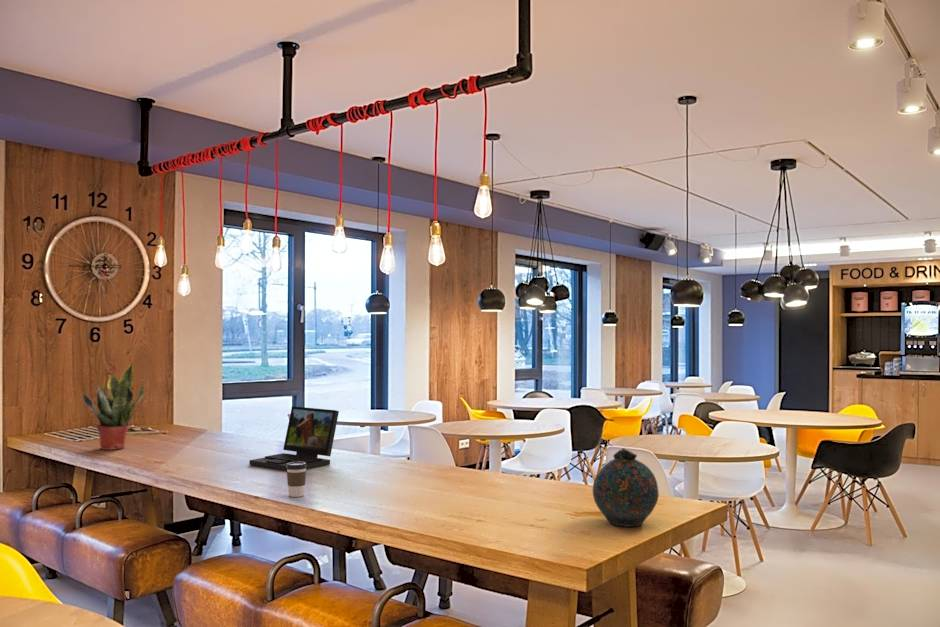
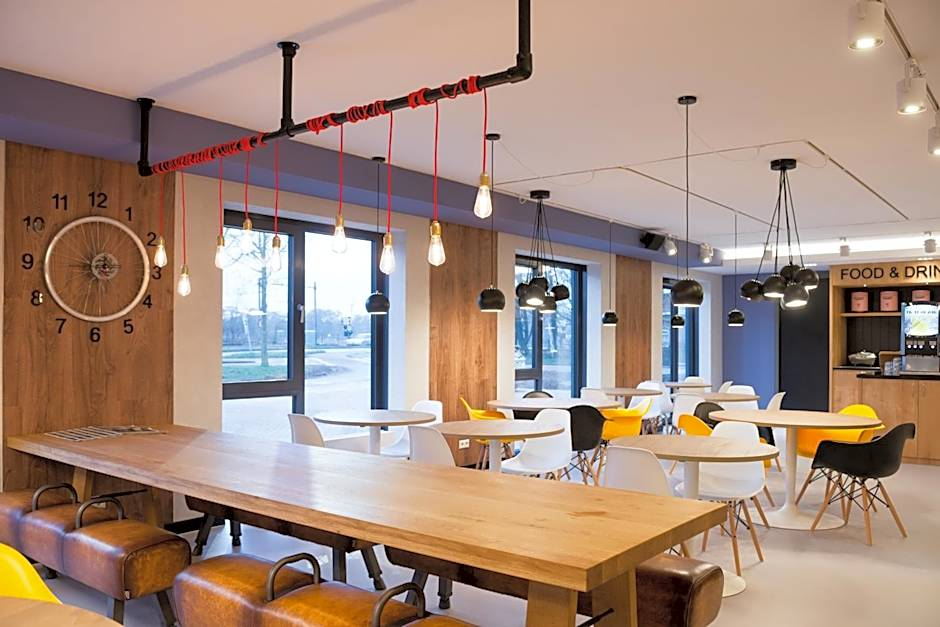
- snuff bottle (625, 484)
- potted plant (109, 404)
- coffee cup (296, 479)
- laptop (294, 436)
